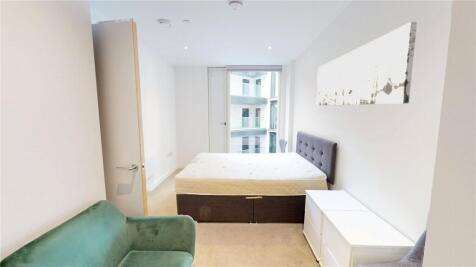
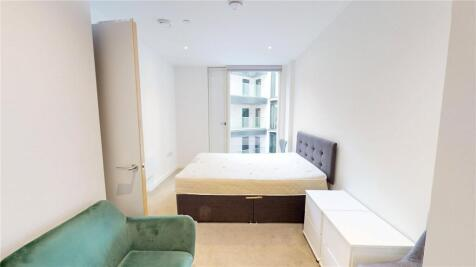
- wall art (347, 79)
